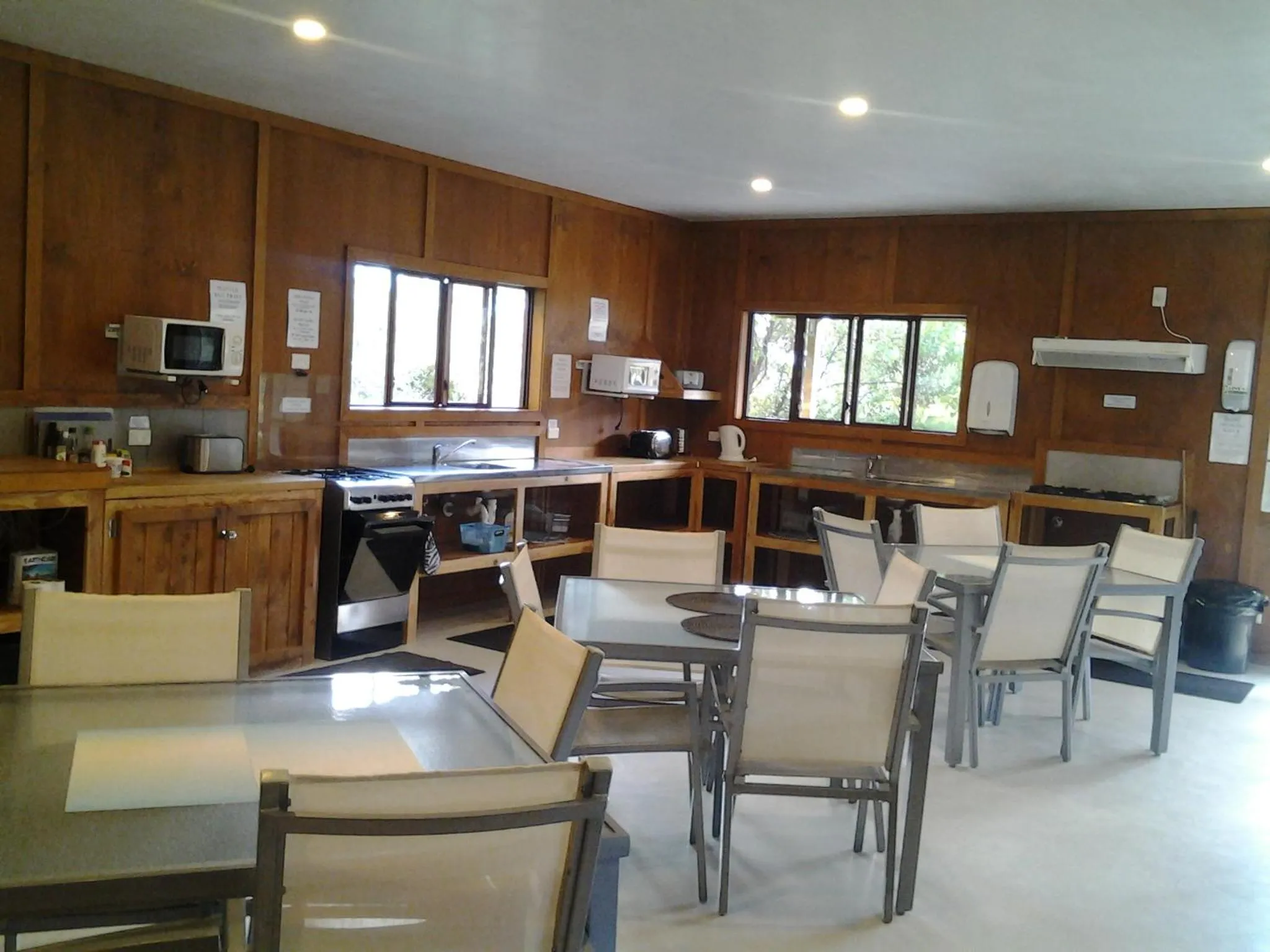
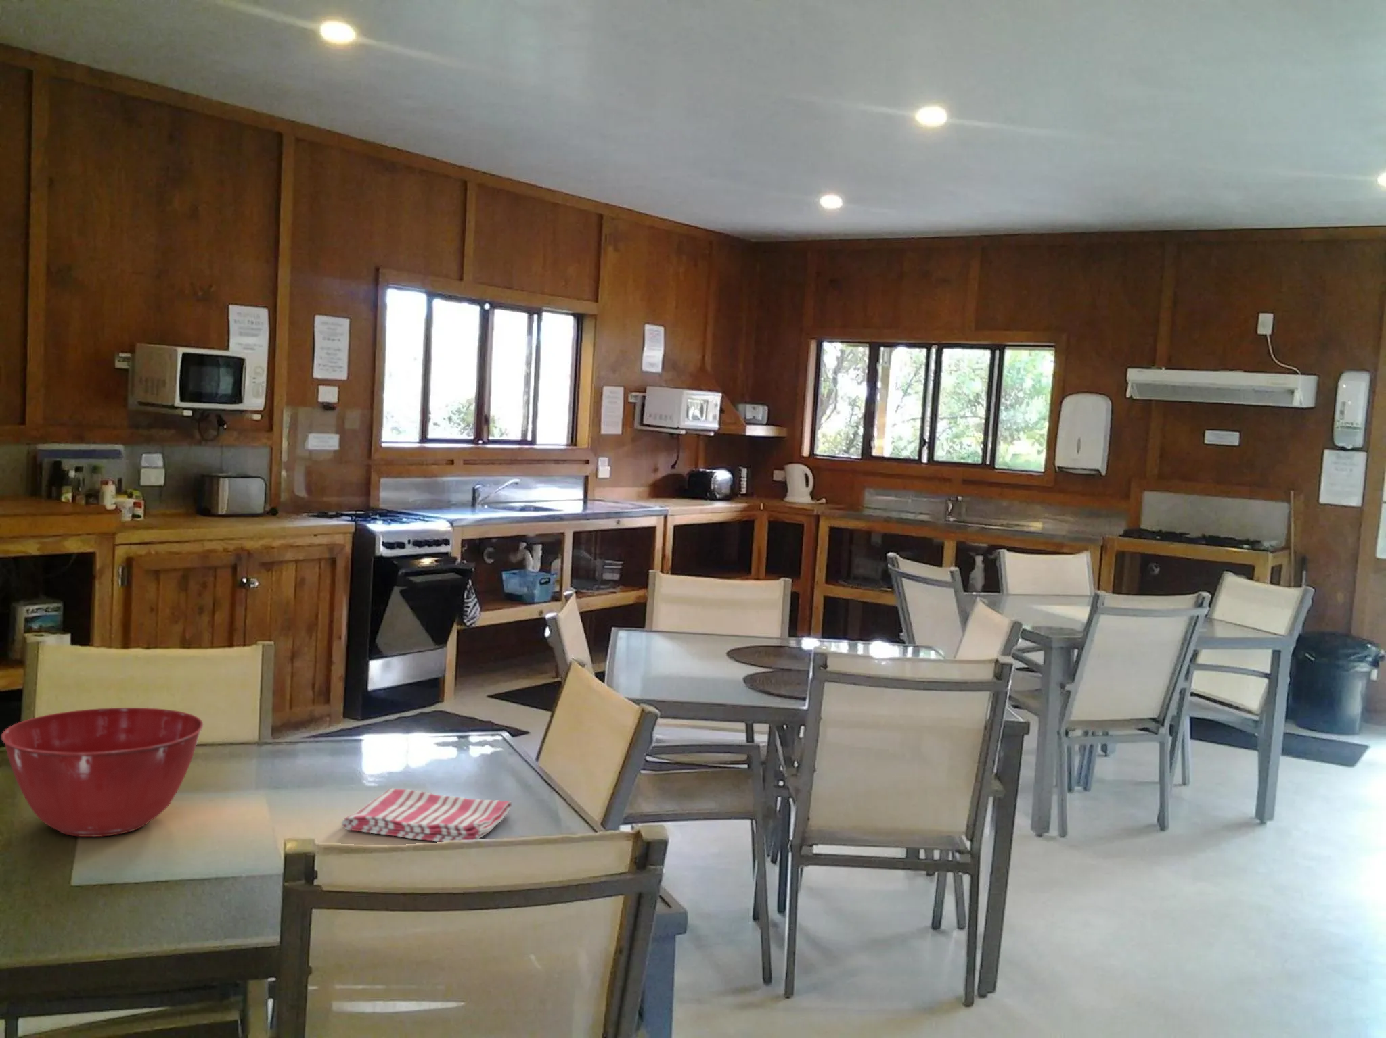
+ dish towel (429, 811)
+ mixing bowl (104, 774)
